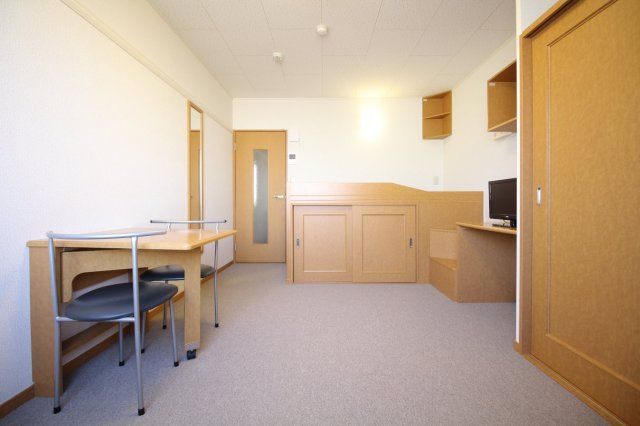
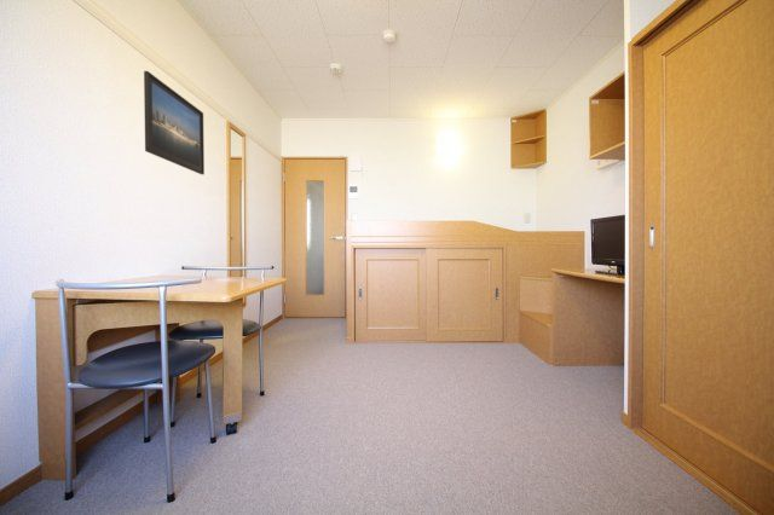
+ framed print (178, 129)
